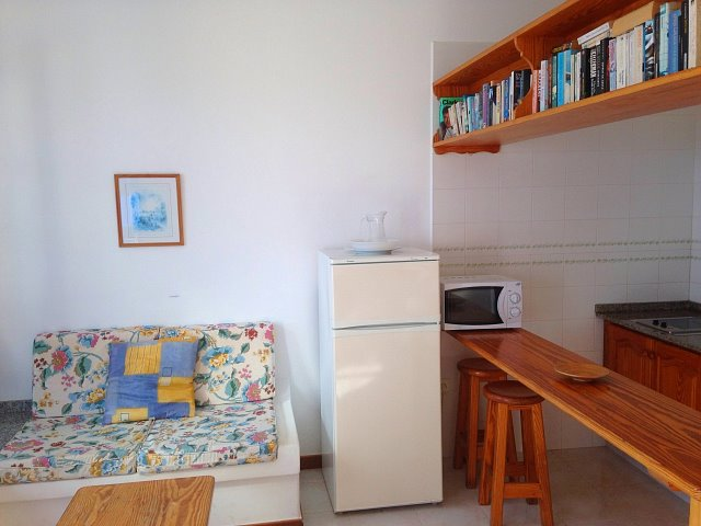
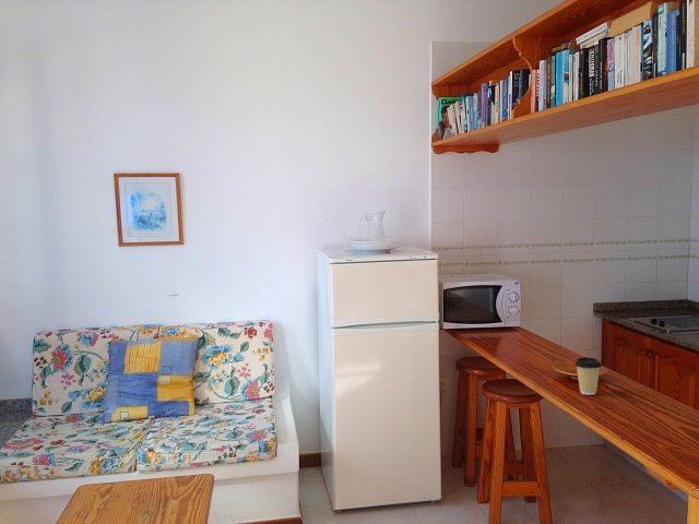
+ coffee cup (588, 376)
